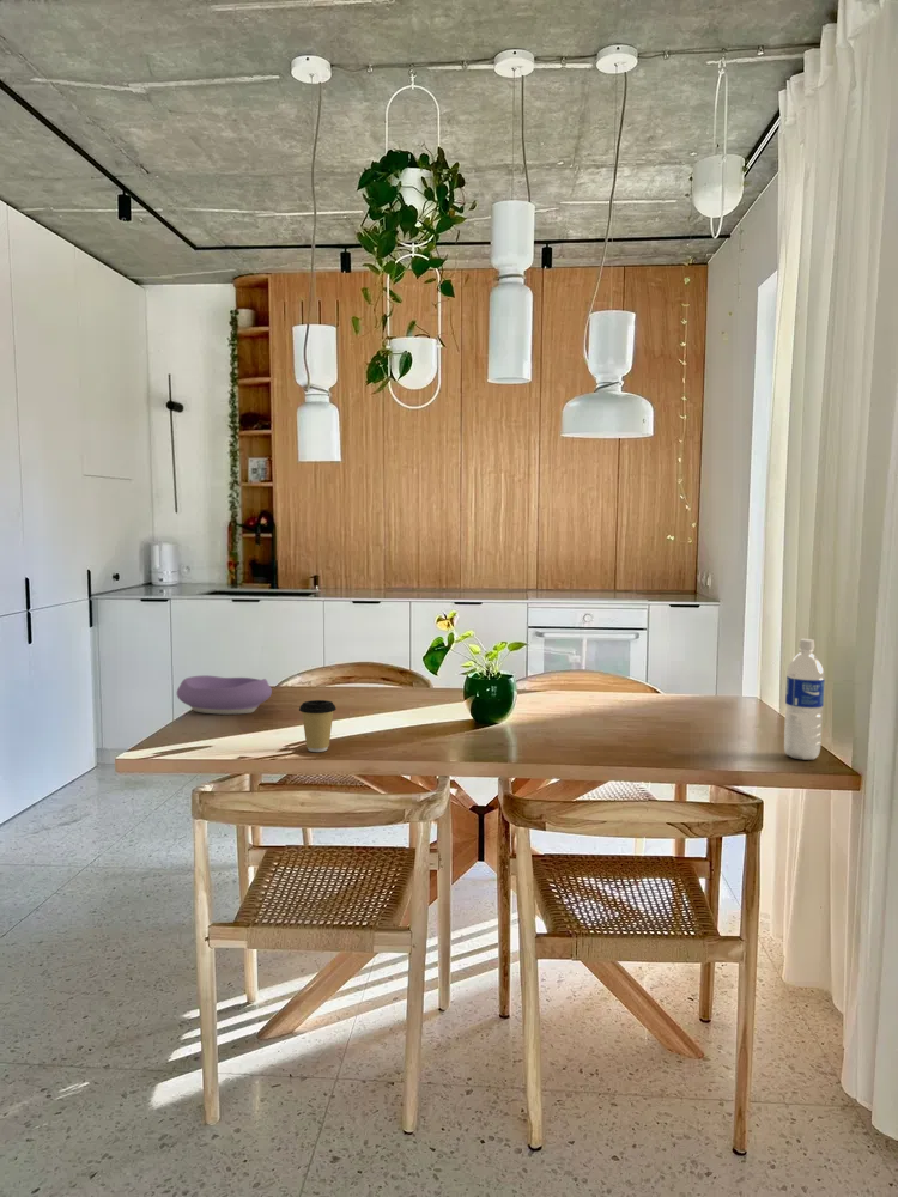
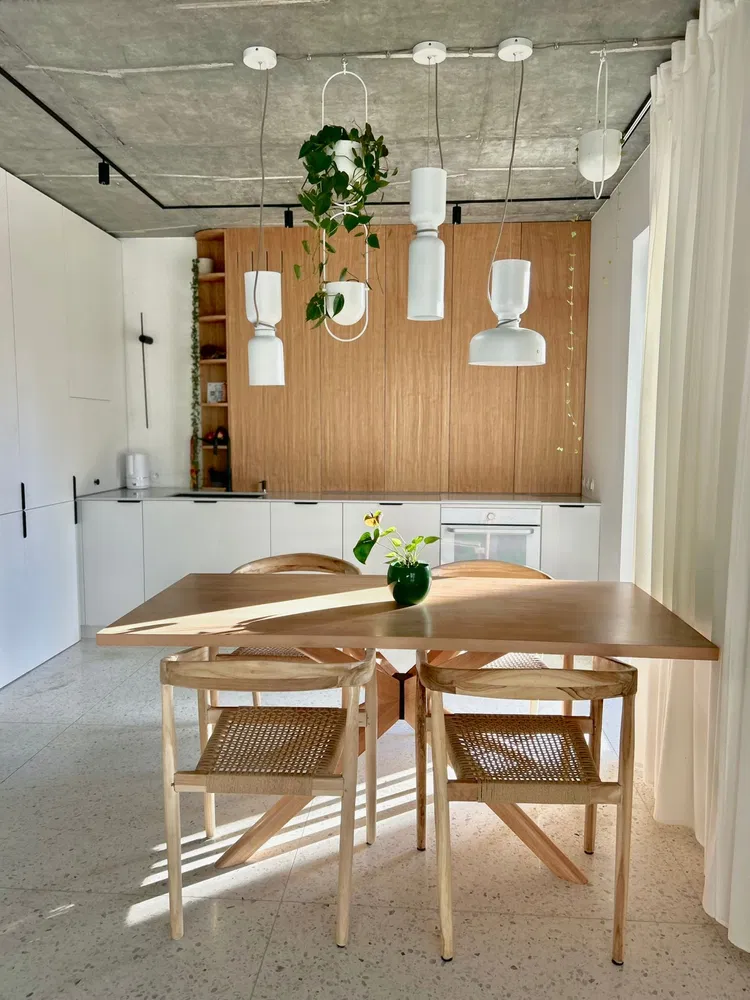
- coffee cup (317, 724)
- bowl (224, 693)
- water bottle (803, 698)
